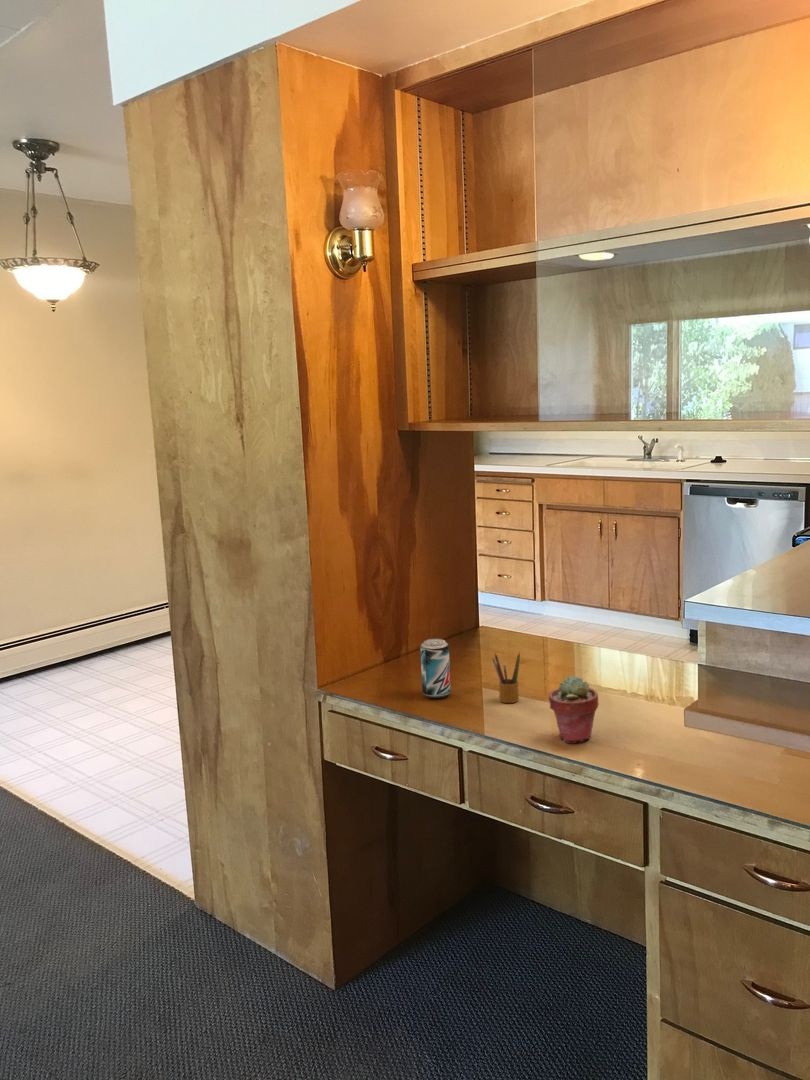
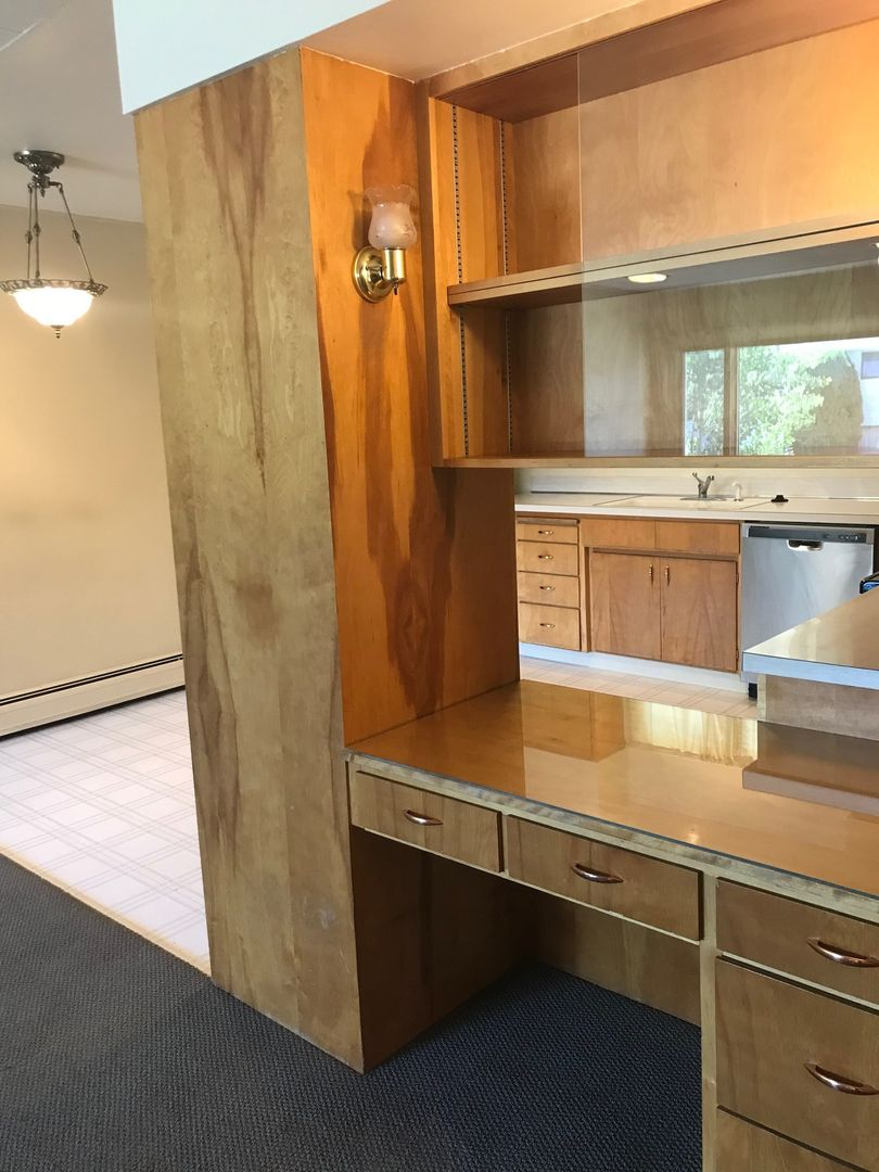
- potted succulent (574, 706)
- beer can (435, 668)
- pencil box (506, 676)
